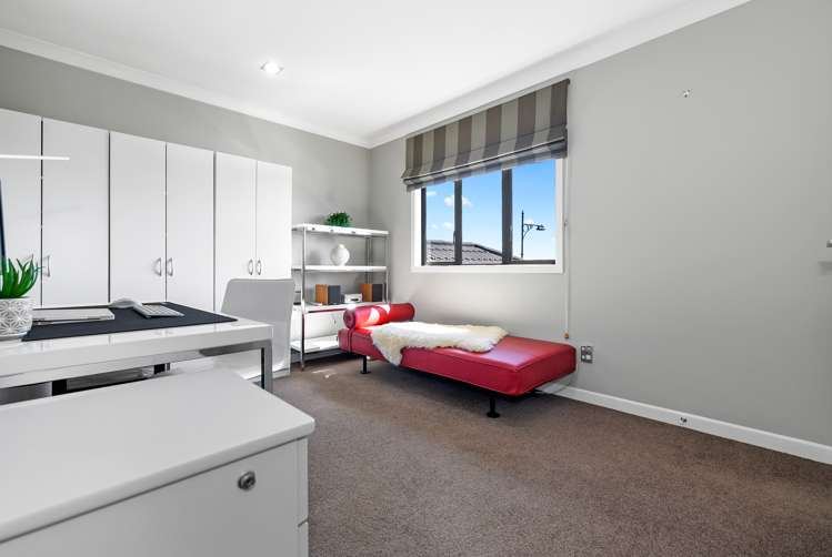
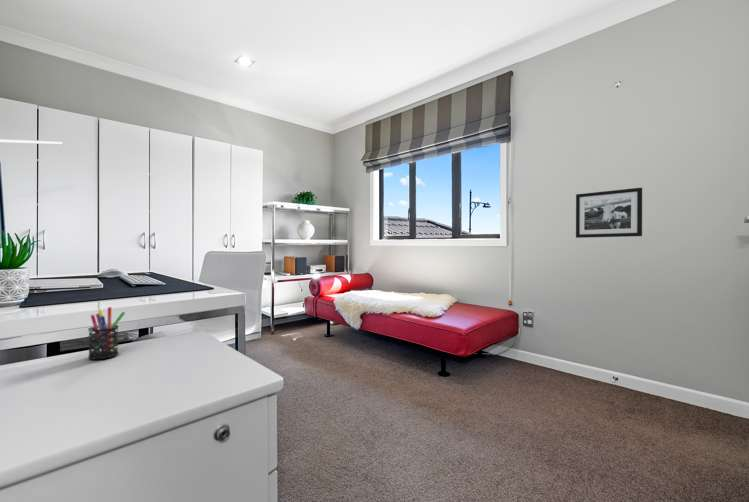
+ pen holder (107, 330)
+ picture frame (607, 214)
